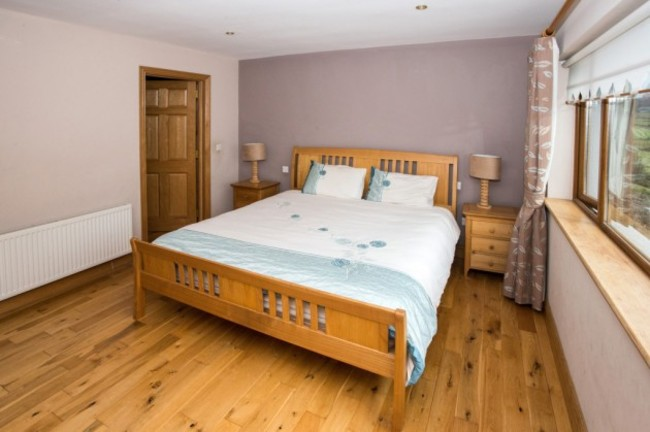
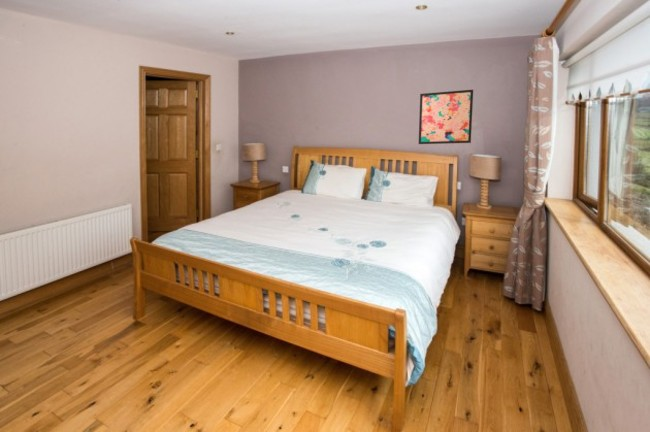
+ wall art (445, 117)
